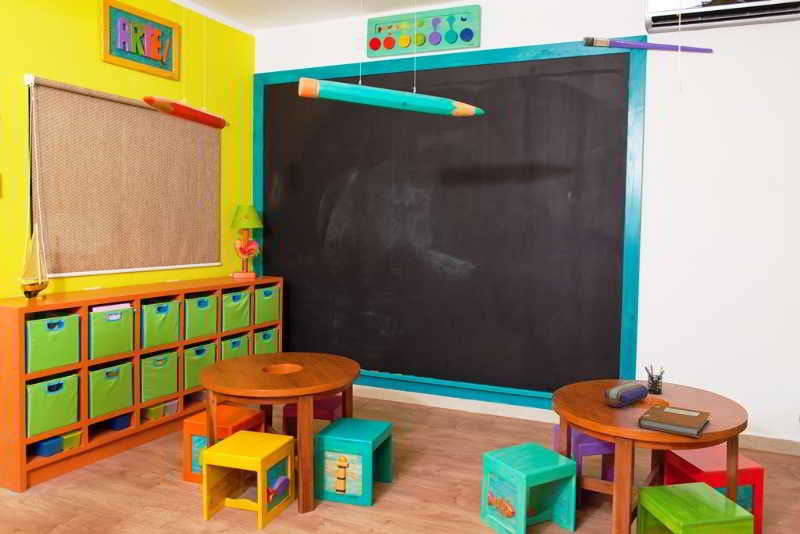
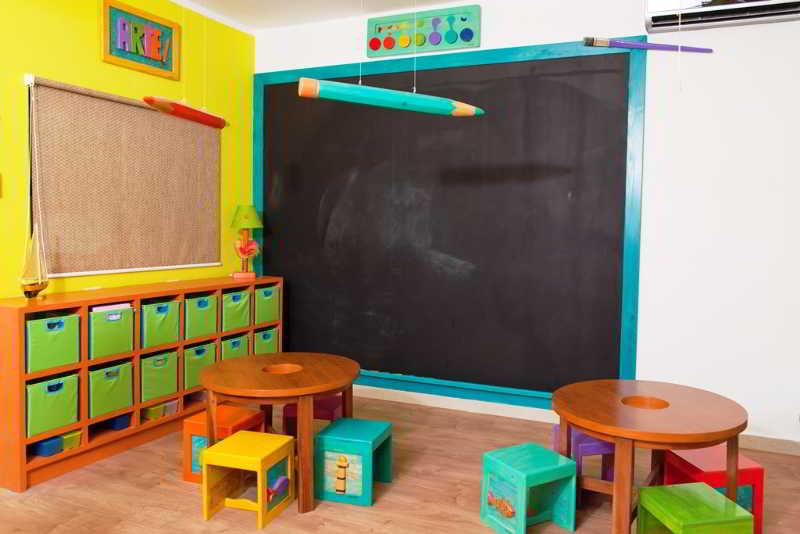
- pen holder (655, 379)
- pencil case (626, 394)
- notebook (674, 419)
